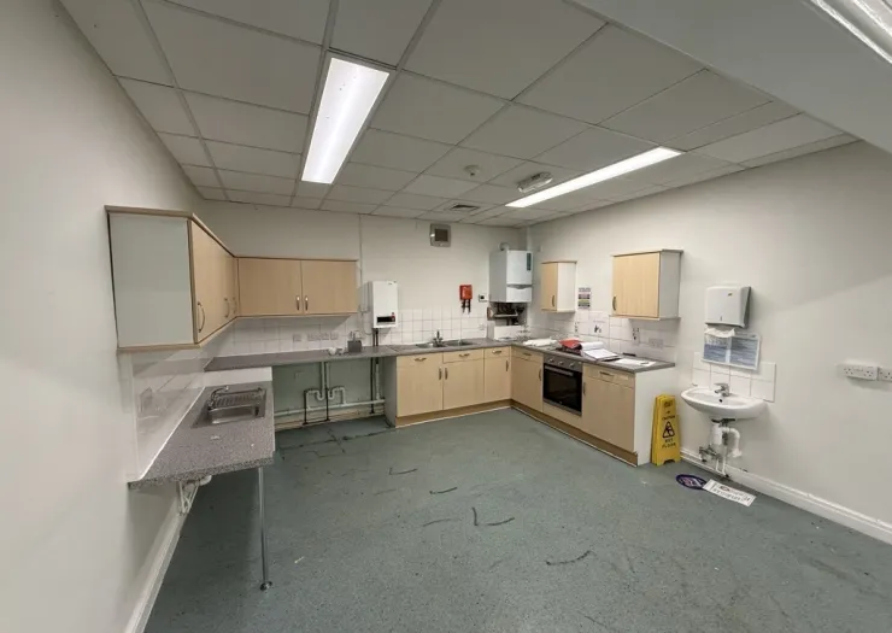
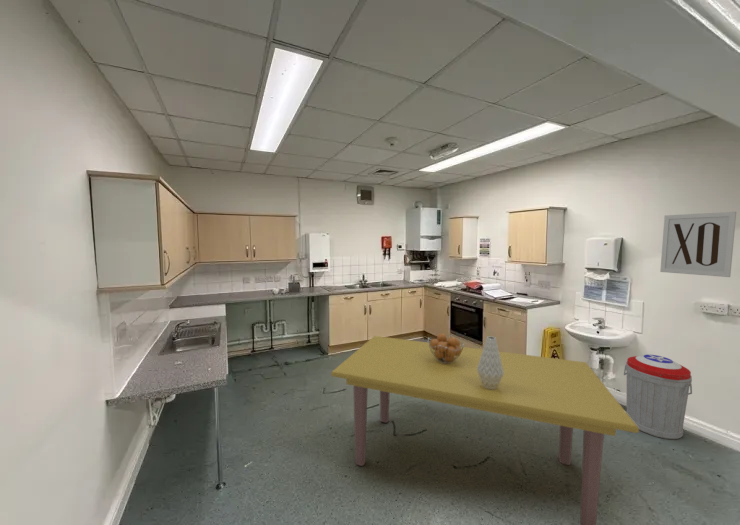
+ vase (490, 361)
+ fruit basket (445, 347)
+ dining table (462, 406)
+ wall art (695, 244)
+ trash can (655, 392)
